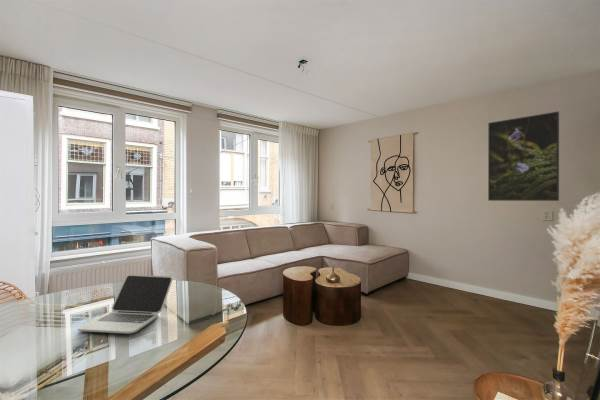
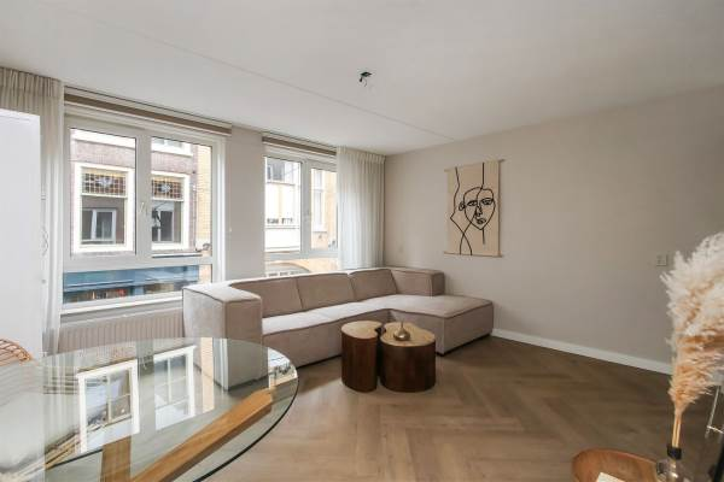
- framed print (521, 159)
- laptop (129, 300)
